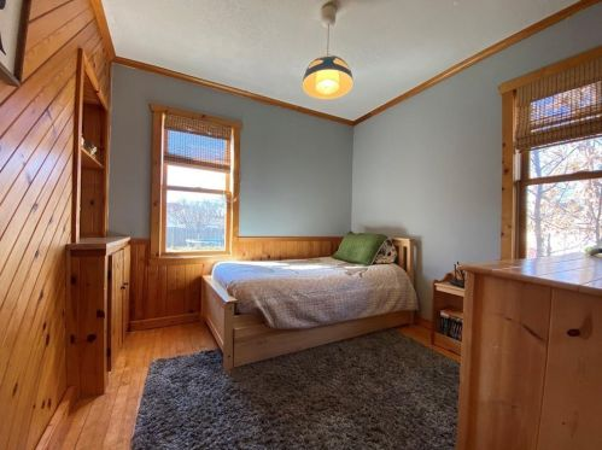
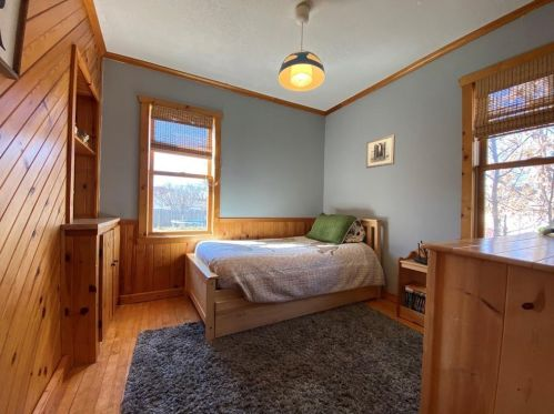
+ wall art (380, 152)
